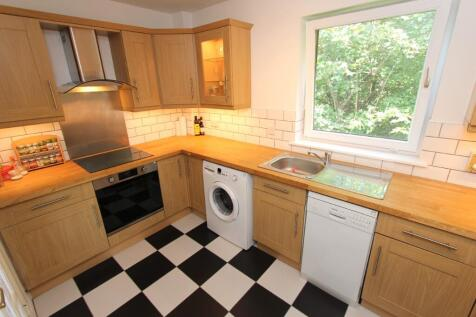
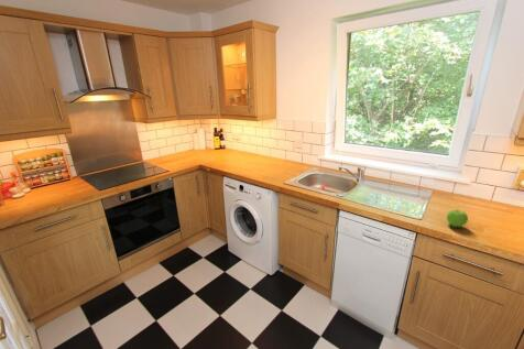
+ fruit (457, 218)
